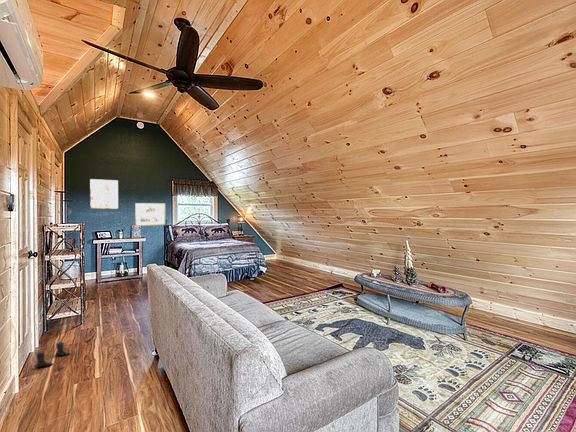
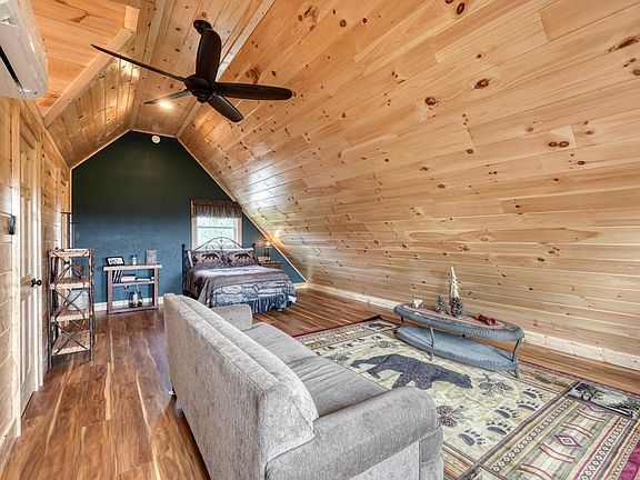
- wall art (104, 194)
- wall art (150, 214)
- boots (55, 354)
